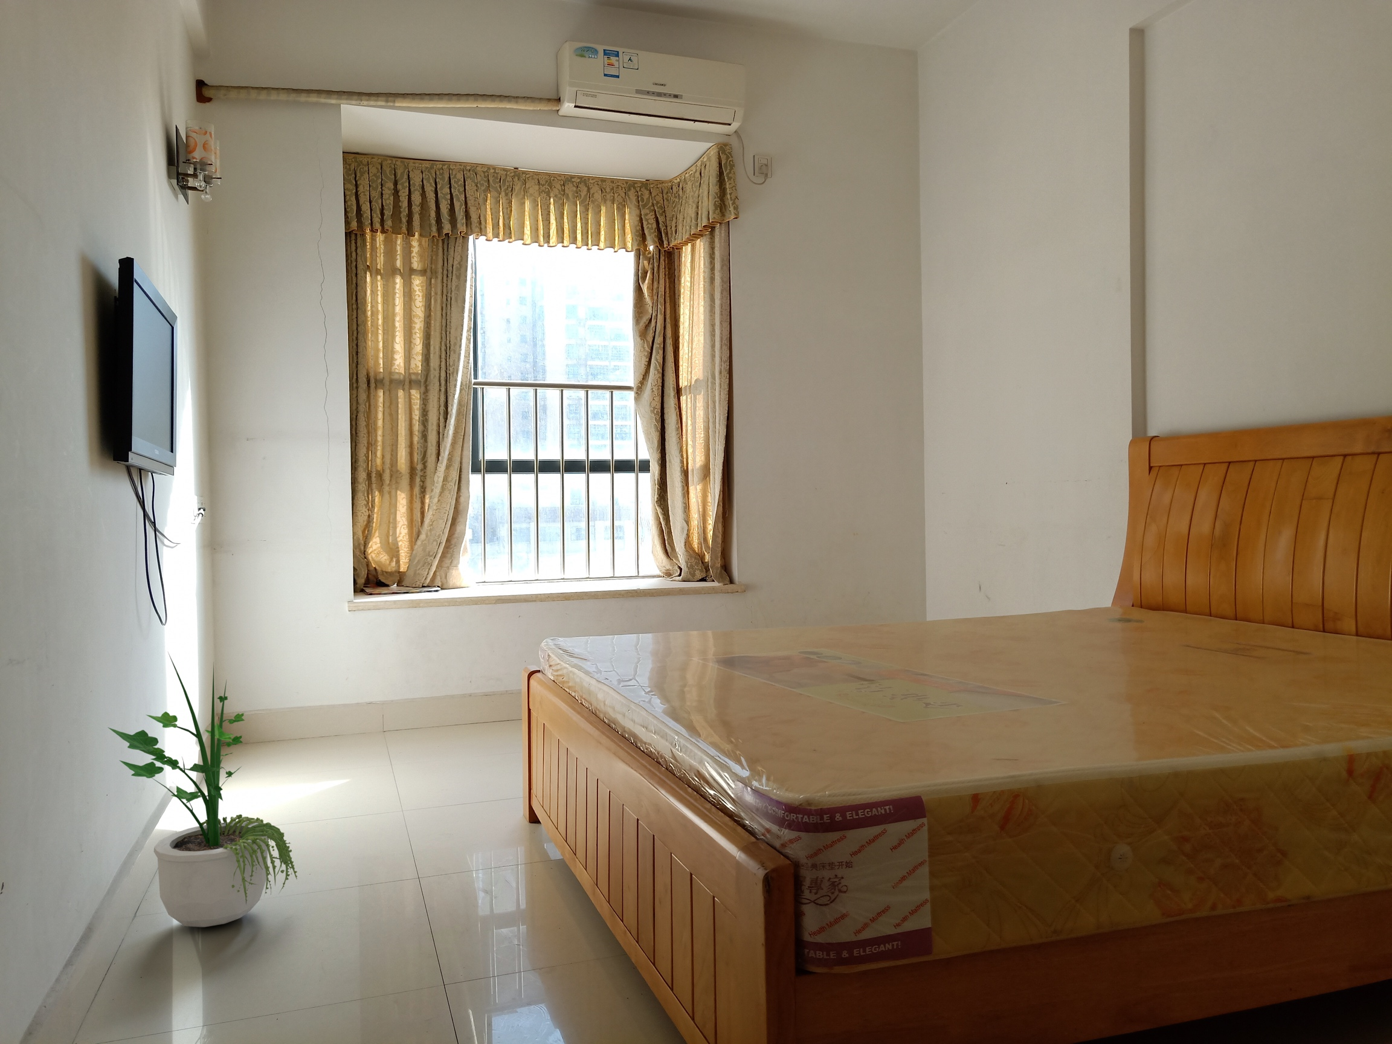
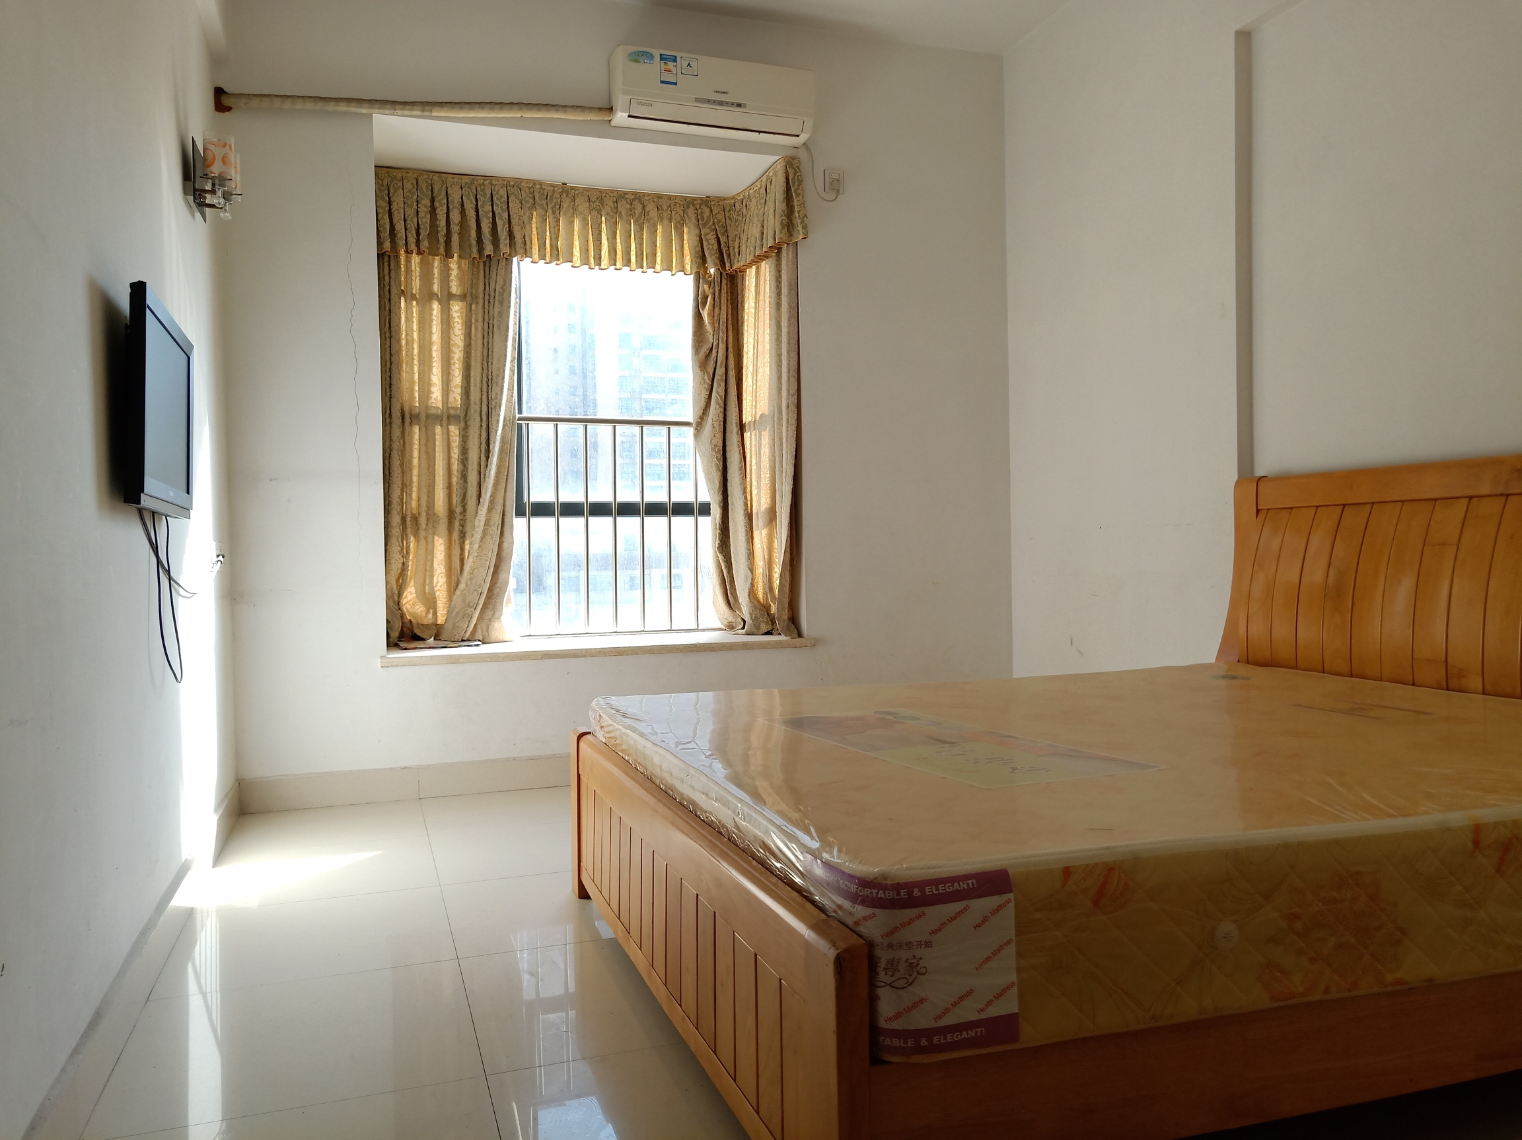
- potted plant (212, 773)
